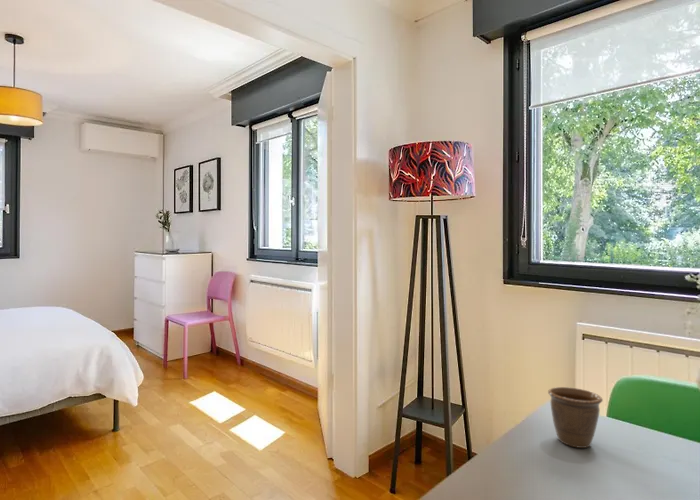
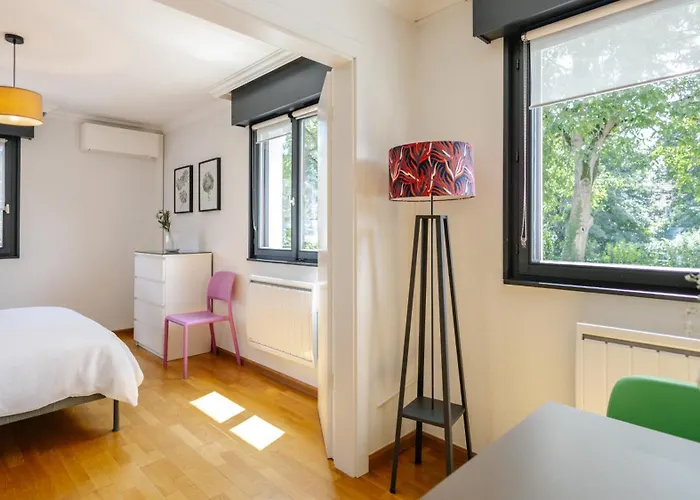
- mug (575, 416)
